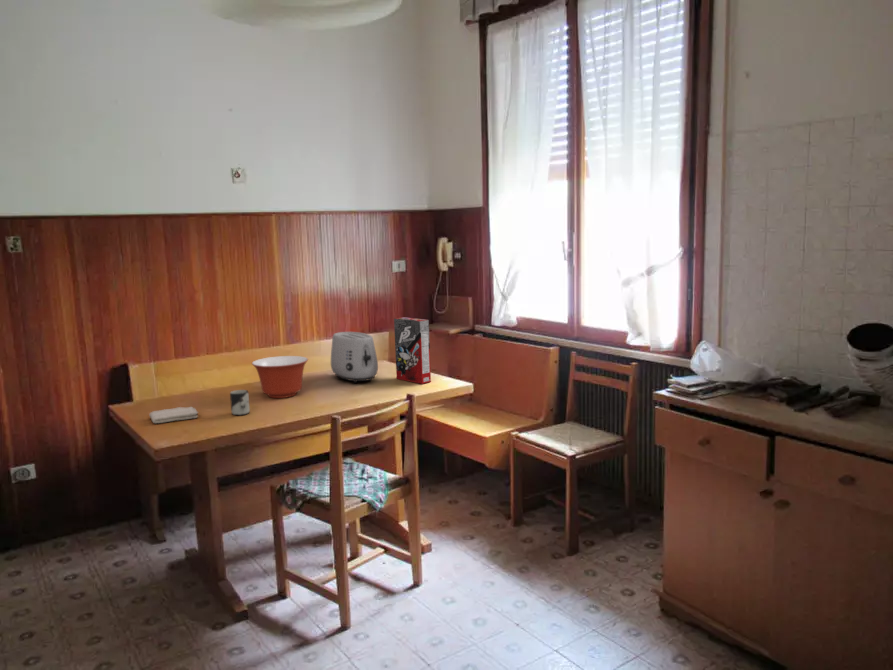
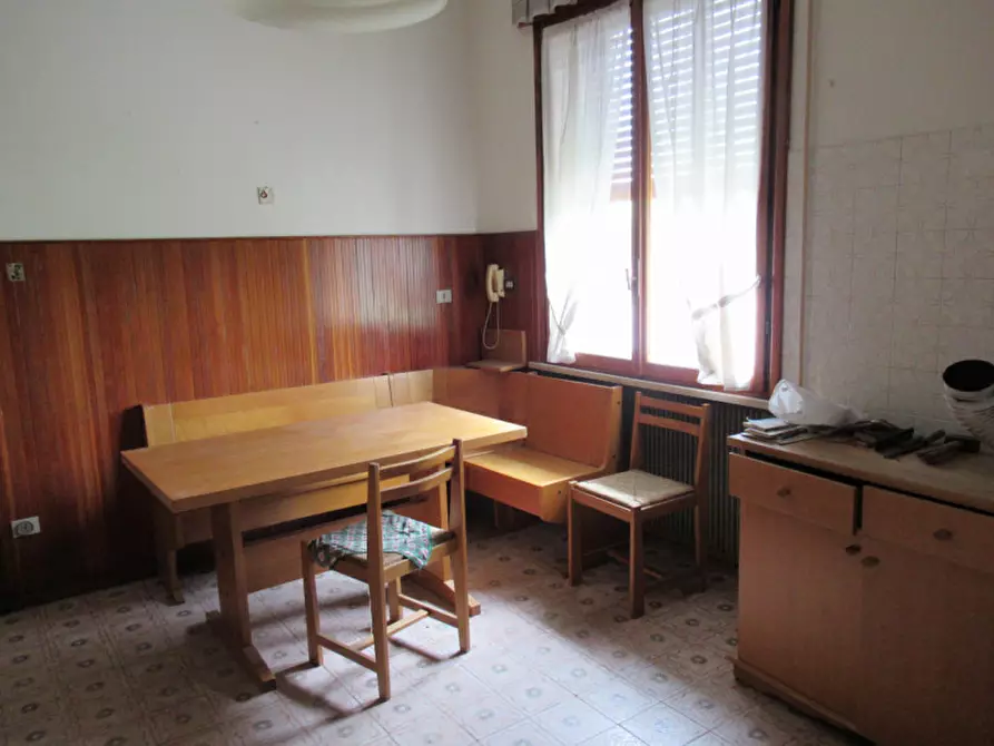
- cereal box (412, 349)
- toaster (353, 357)
- mixing bowl (281, 377)
- cup (240, 403)
- washcloth (174, 414)
